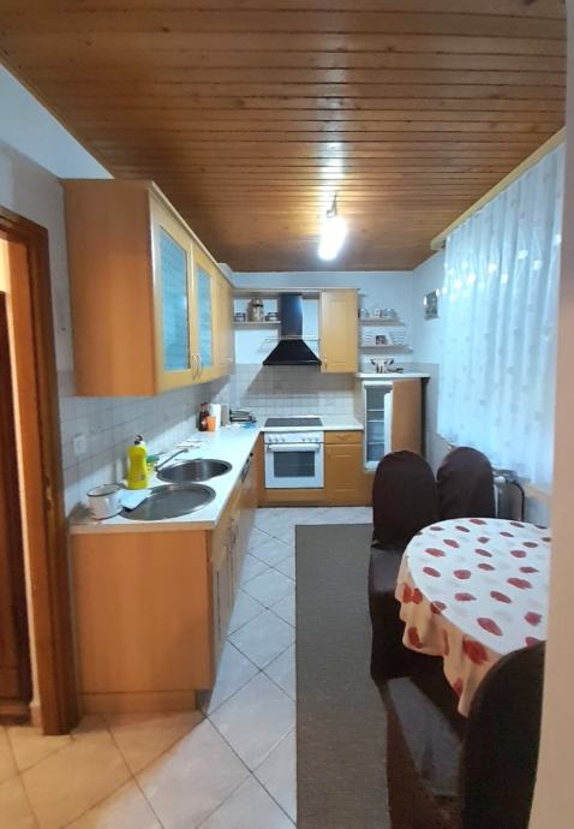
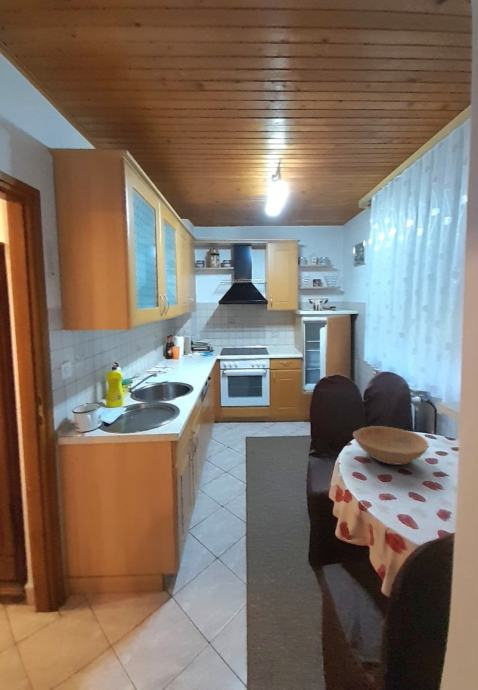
+ bowl (388, 448)
